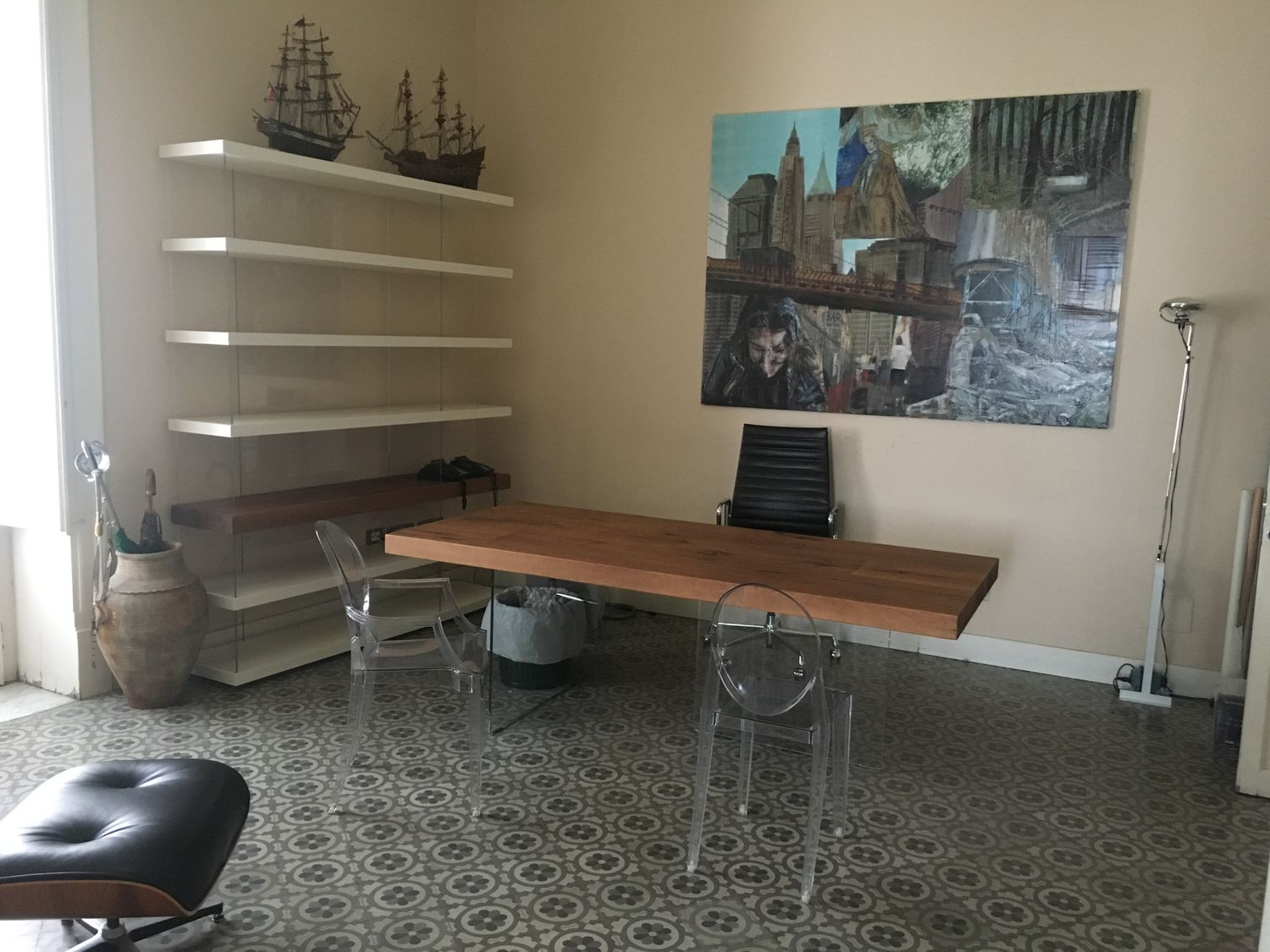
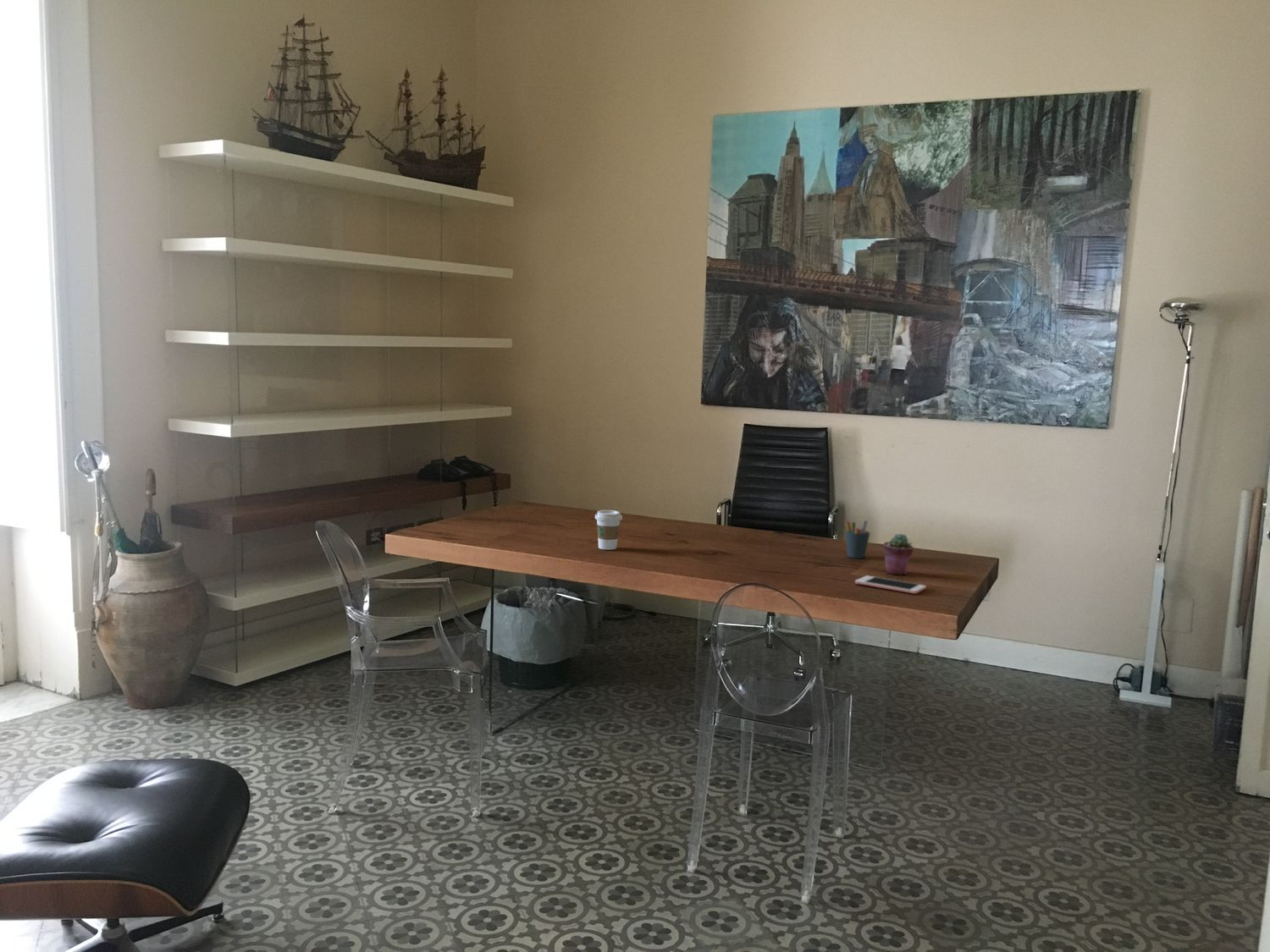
+ pen holder (857, 537)
+ cell phone (890, 584)
+ coffee cup (608, 530)
+ potted succulent (897, 553)
